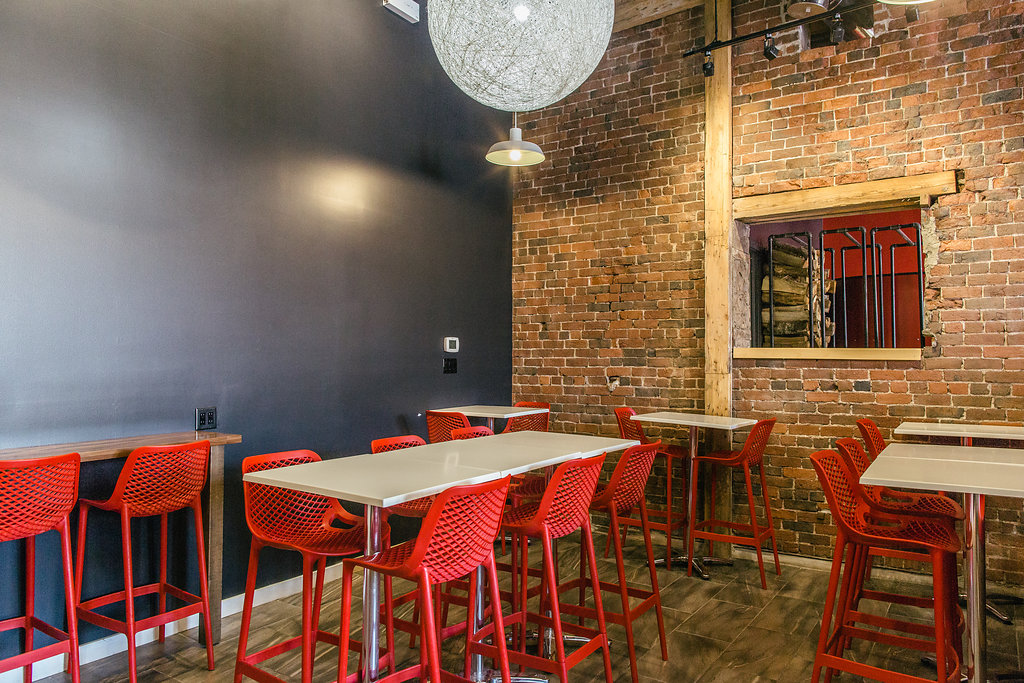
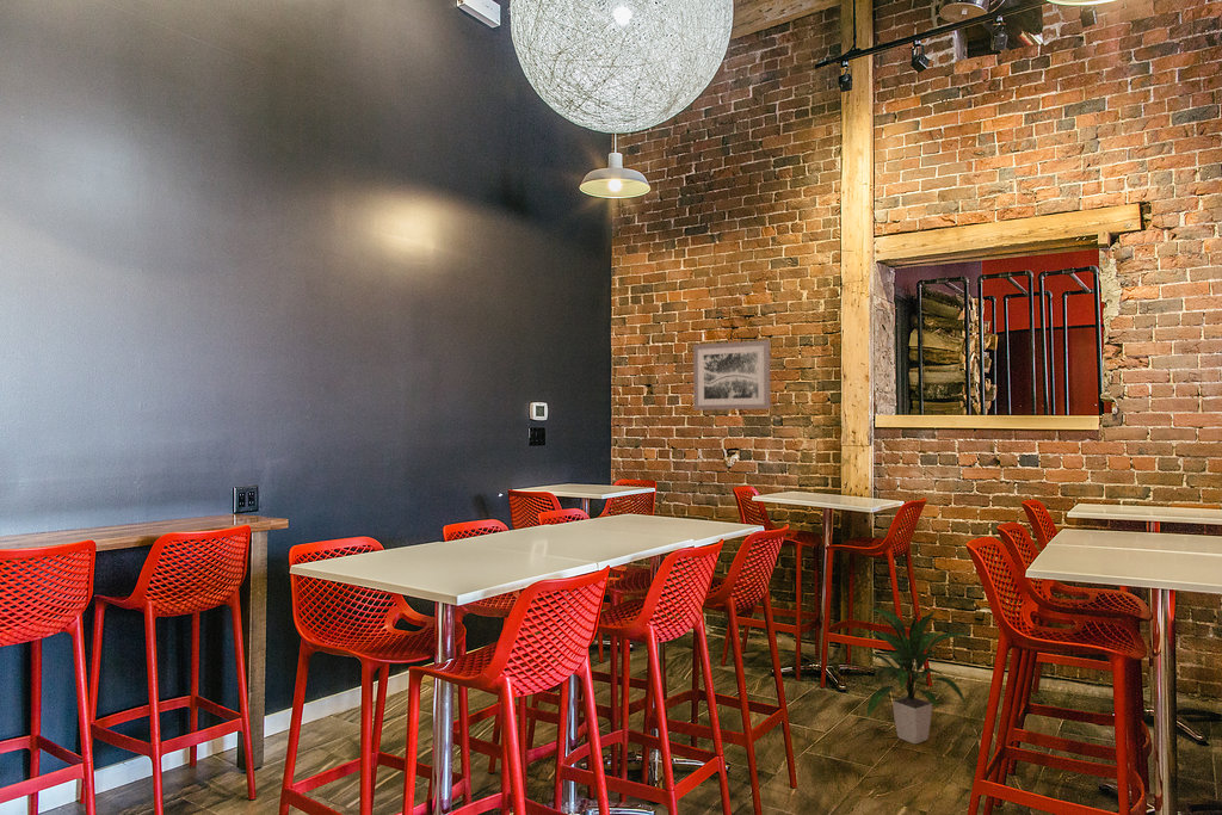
+ indoor plant (906, 669)
+ wall art (730, 376)
